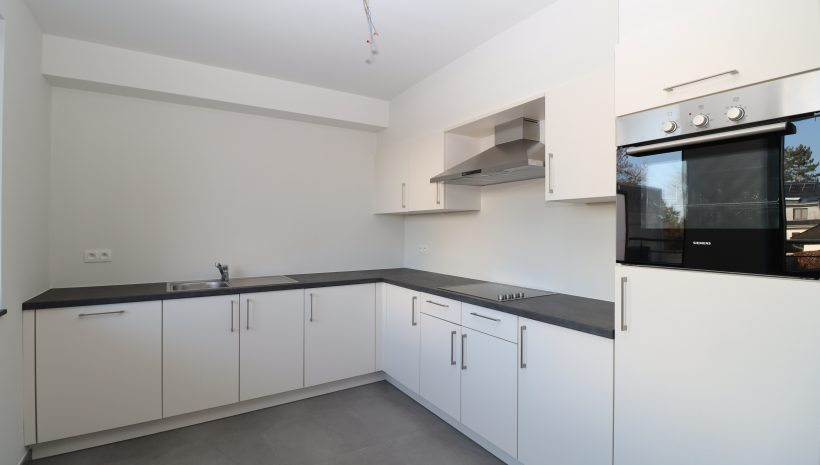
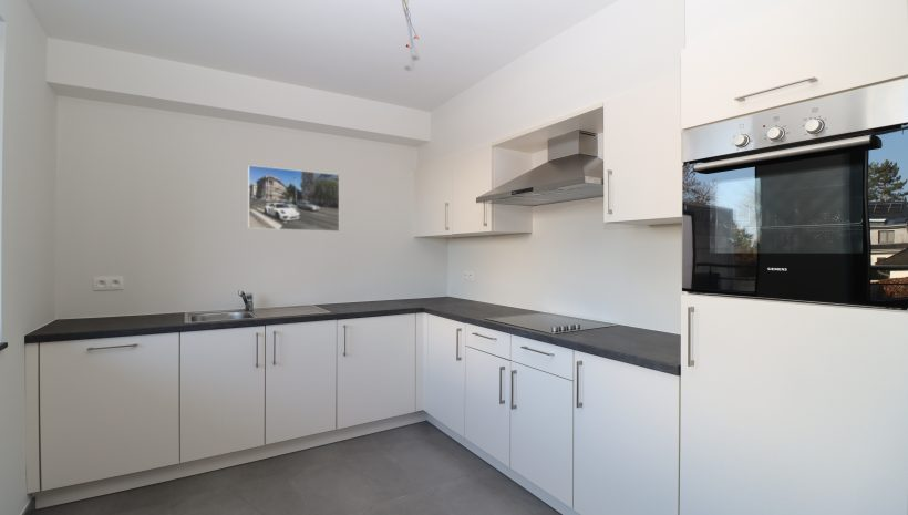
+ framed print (296, 199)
